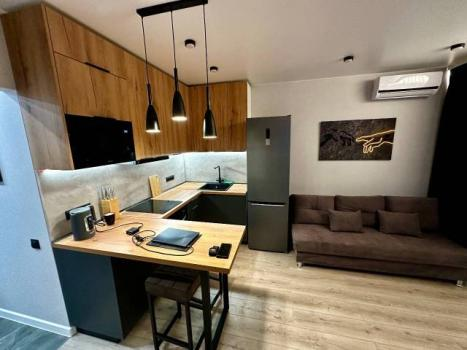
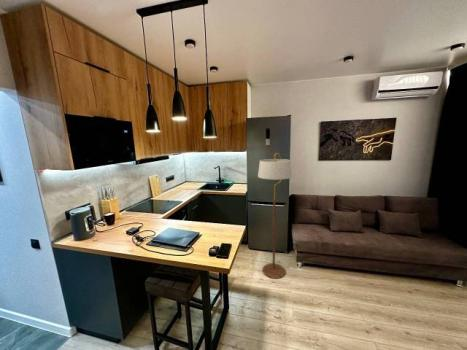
+ floor lamp (274, 214)
